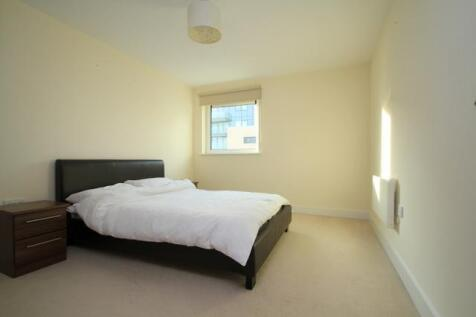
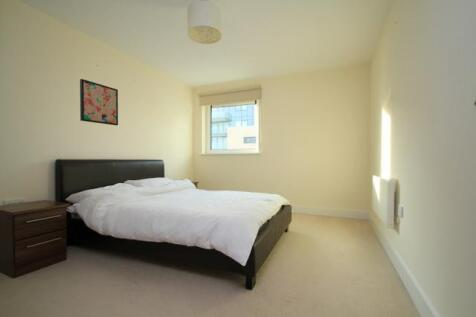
+ wall art (100, 103)
